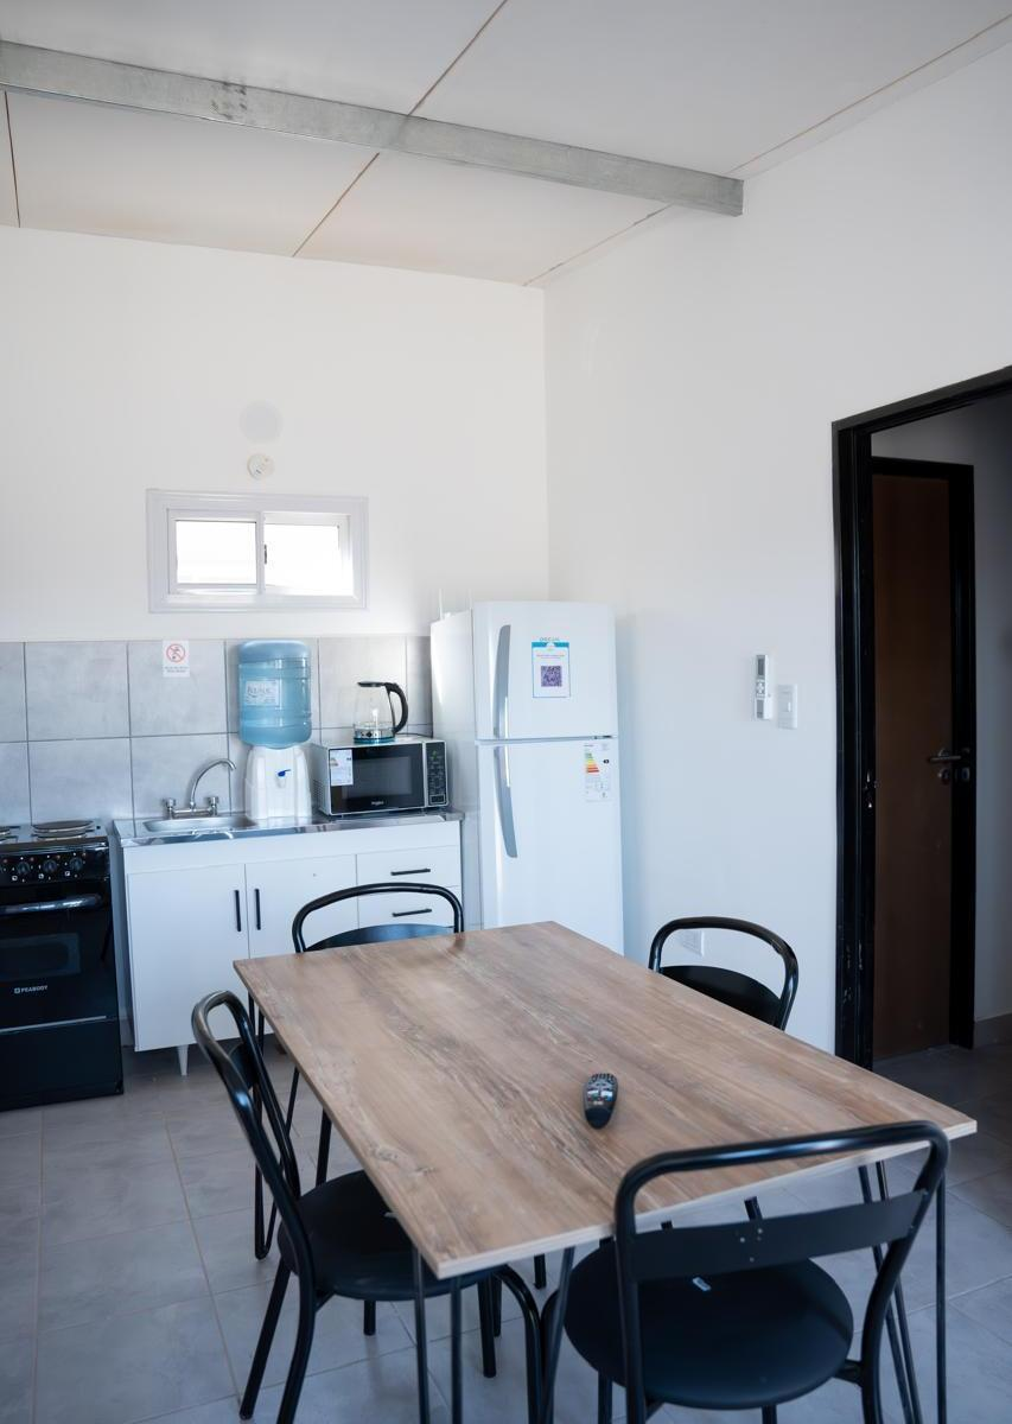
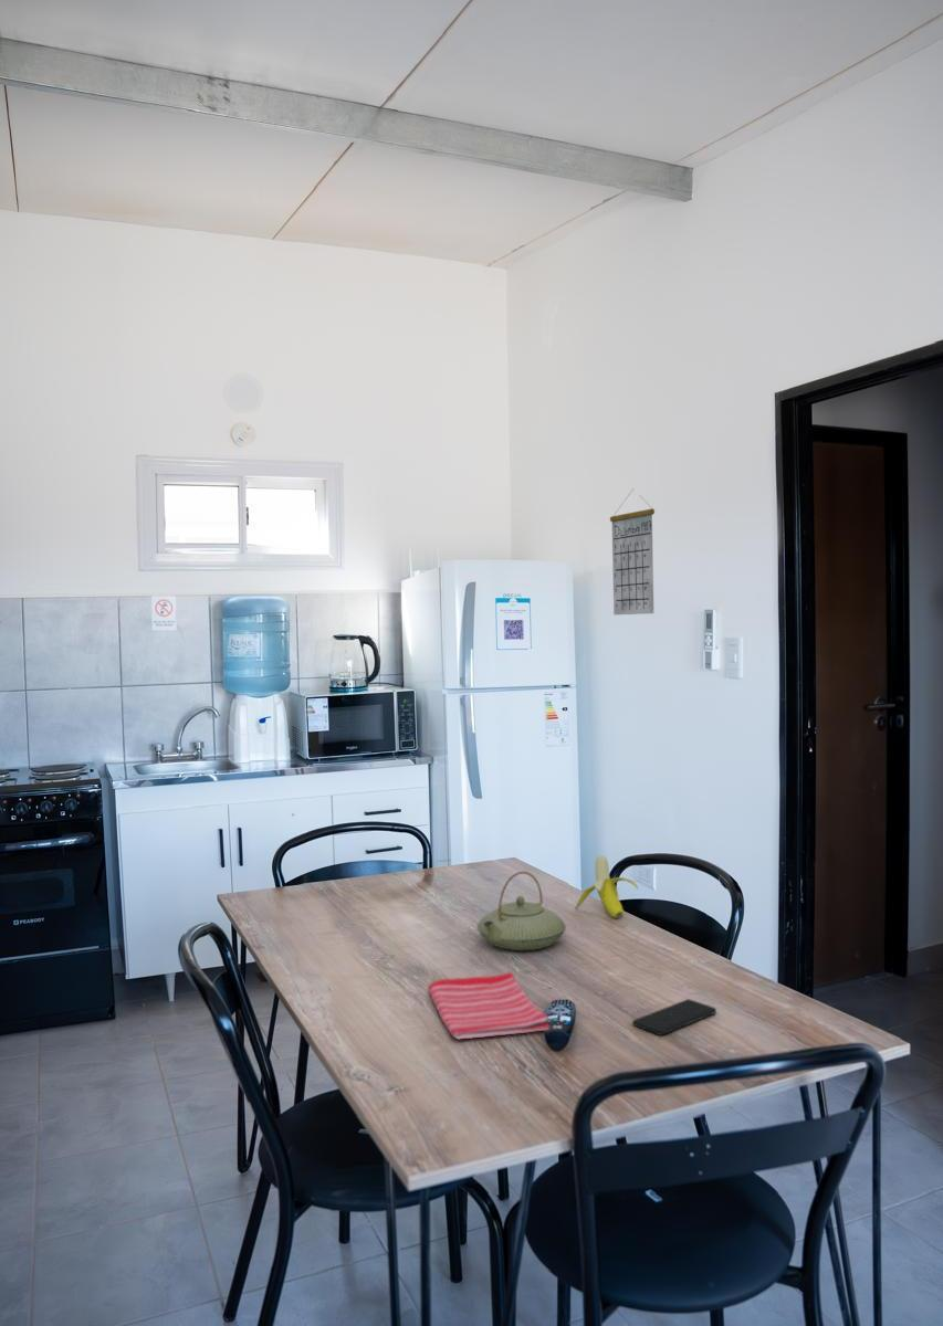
+ banana (606, 885)
+ calendar (632, 551)
+ smartphone (674, 1015)
+ teapot (516, 908)
+ dish towel (485, 1003)
